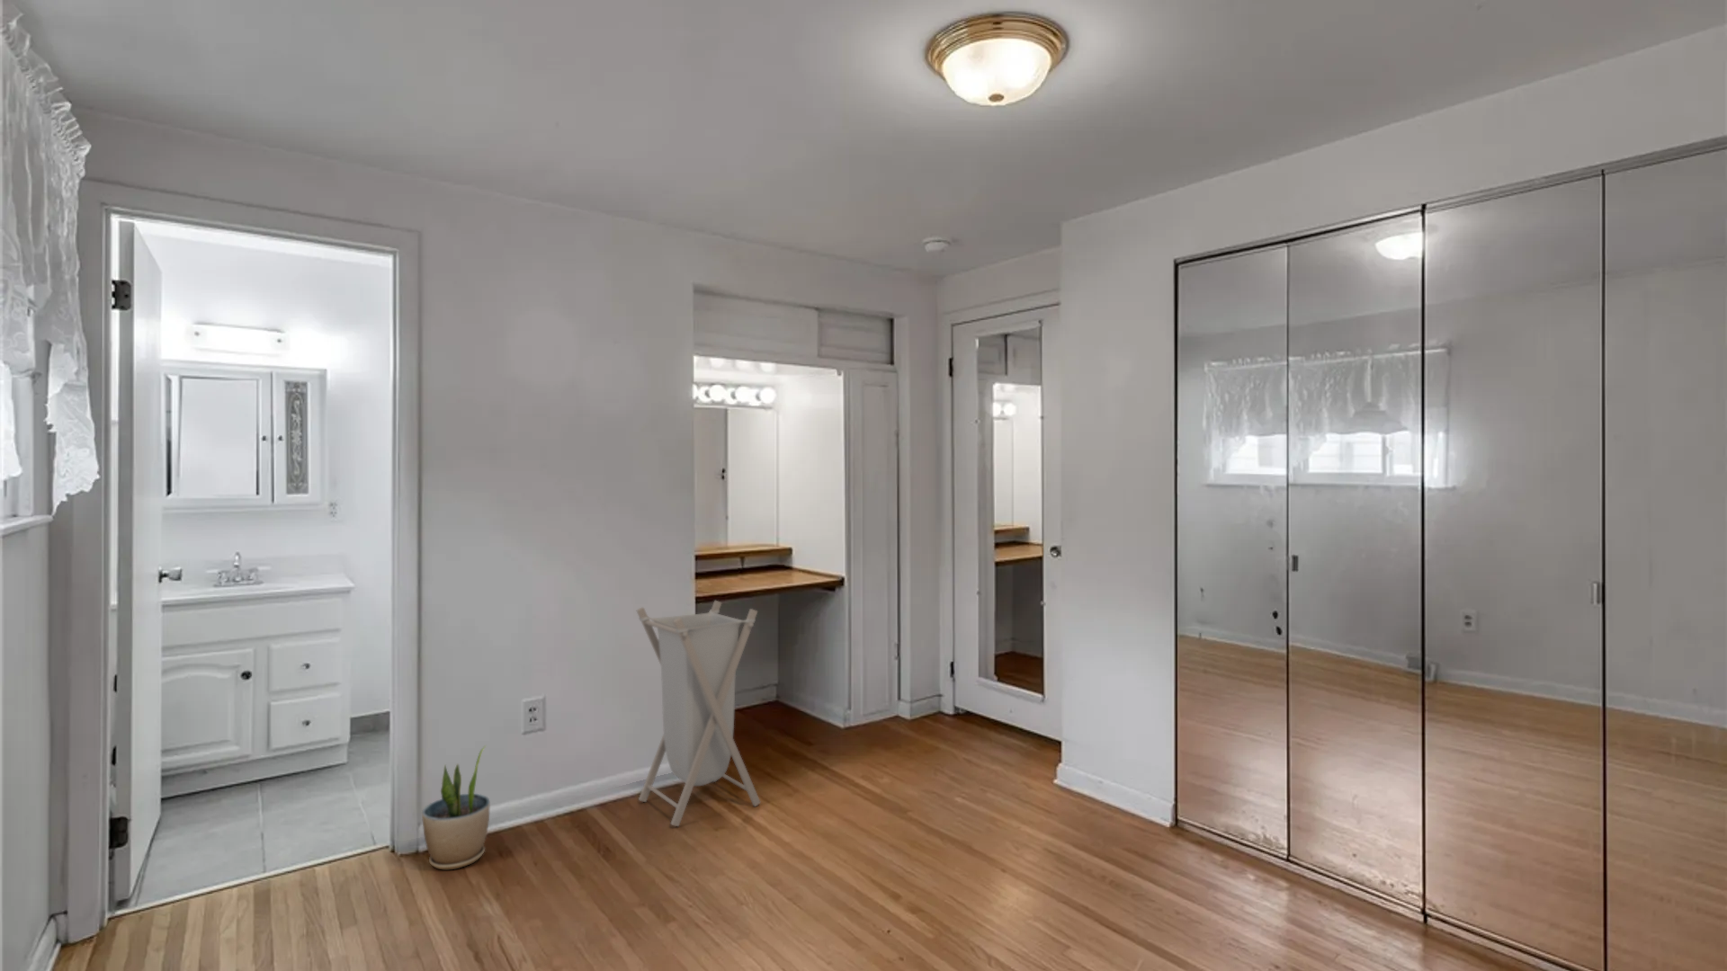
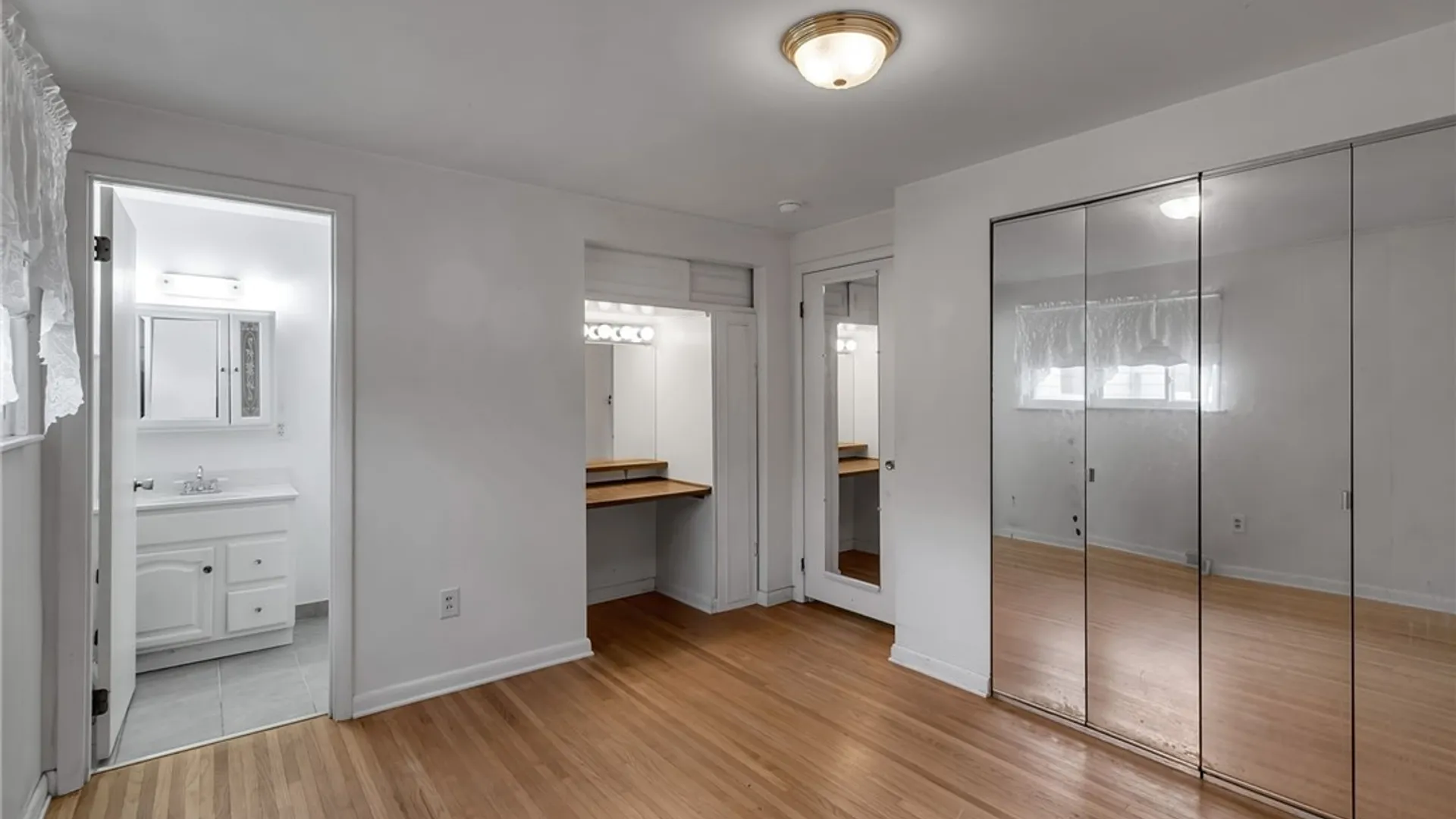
- potted plant (455, 803)
- laundry hamper (697, 705)
